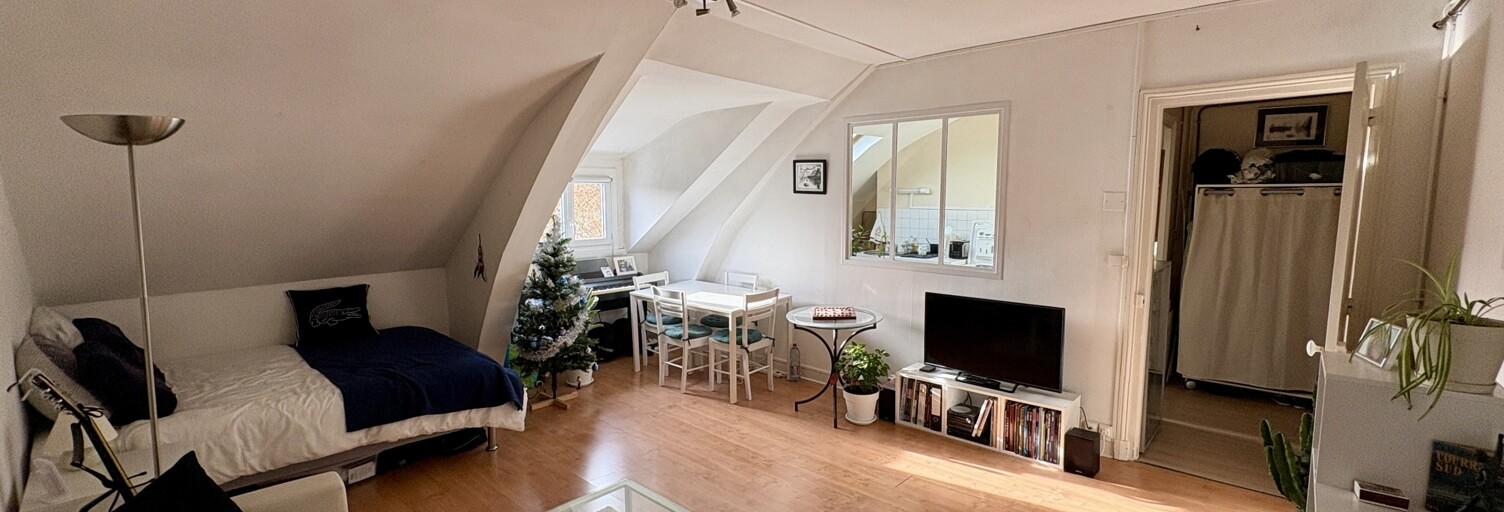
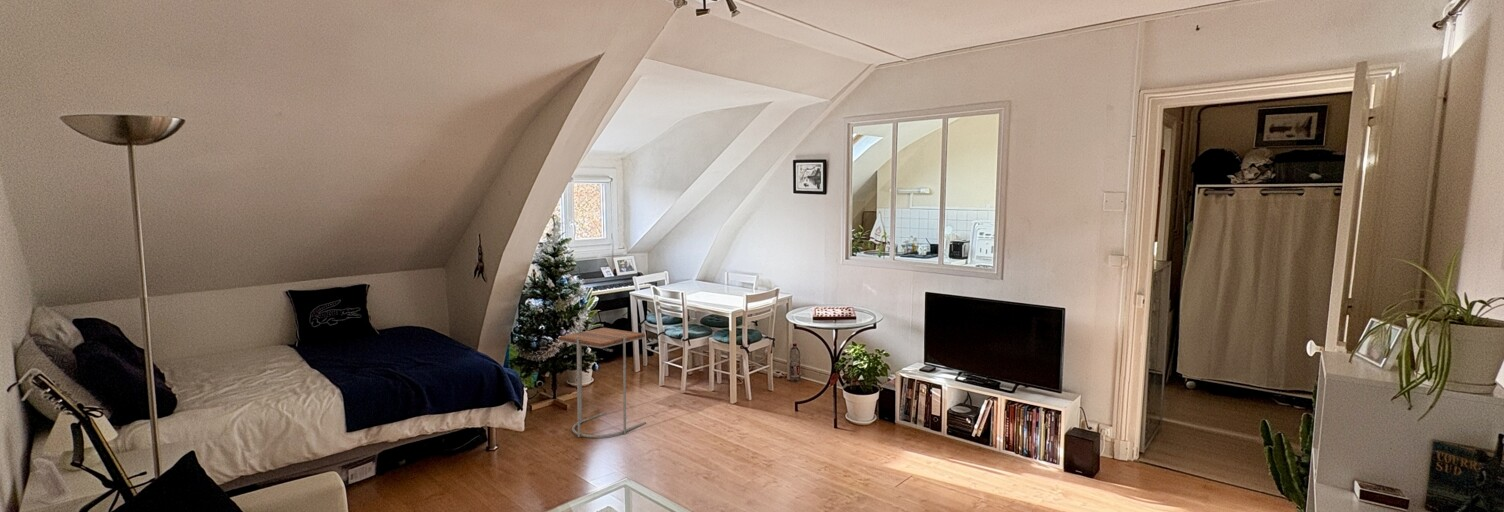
+ side table (581, 379)
